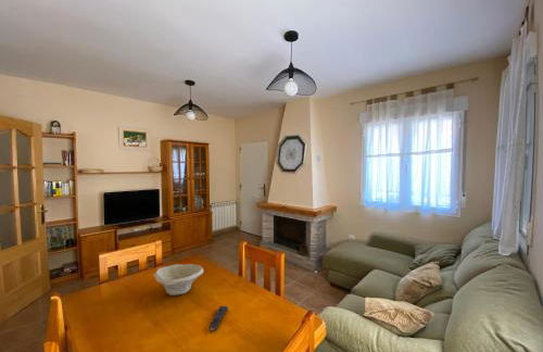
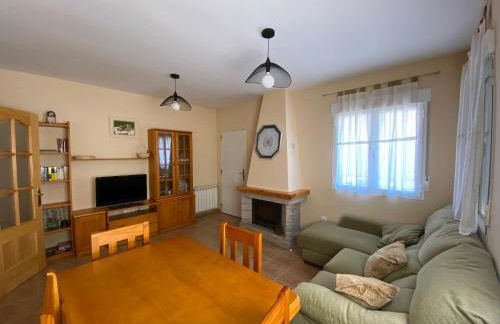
- bowl (179, 279)
- remote control (218, 316)
